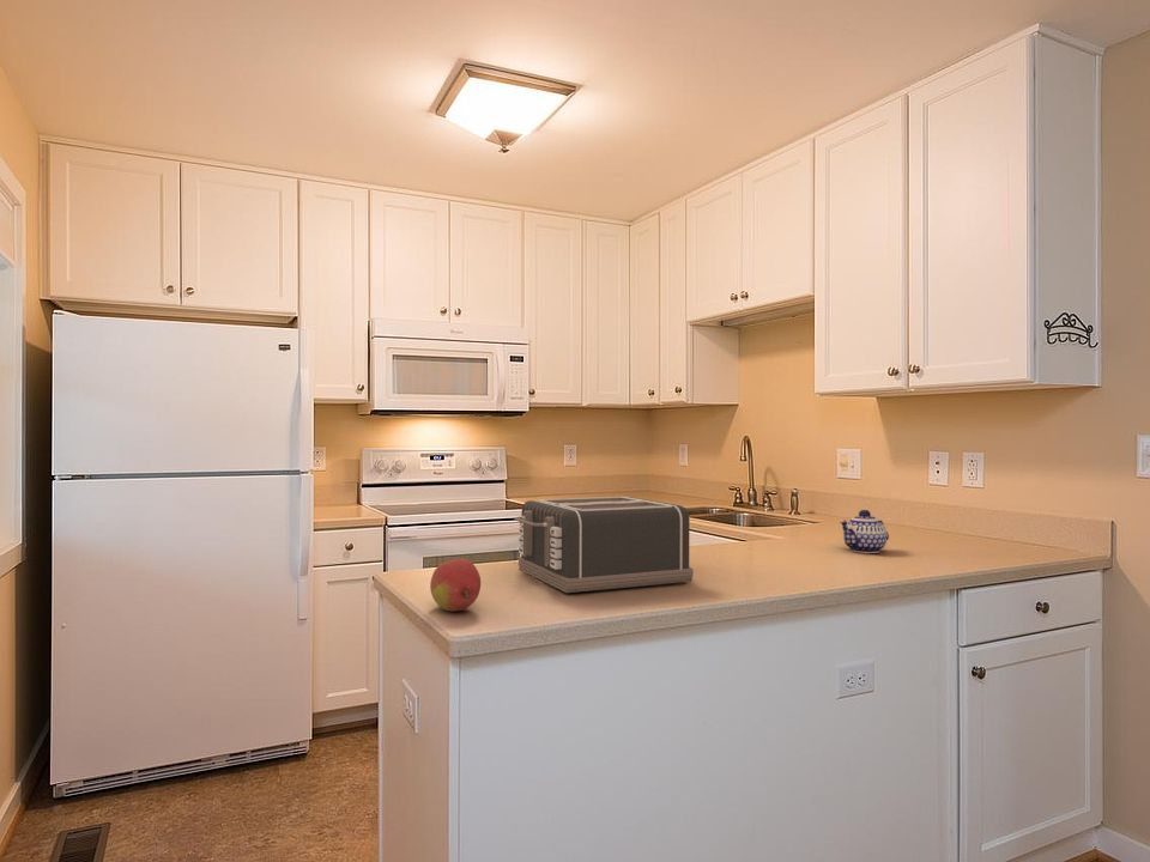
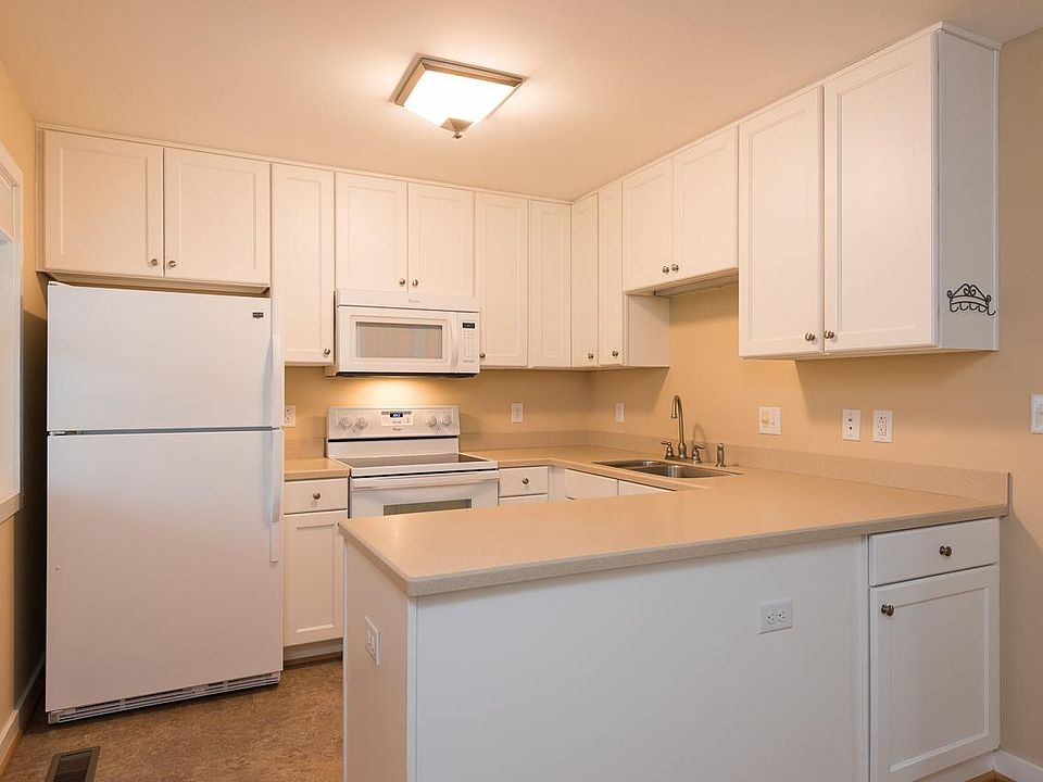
- fruit (454, 584)
- teapot (864, 530)
- toaster (593, 539)
